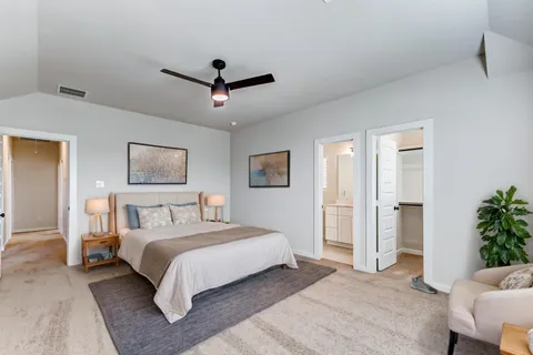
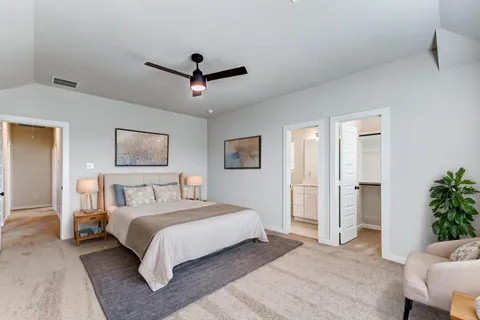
- sneaker (423, 283)
